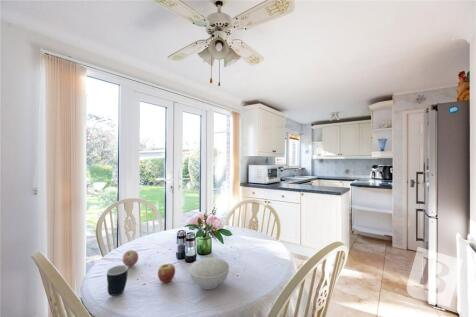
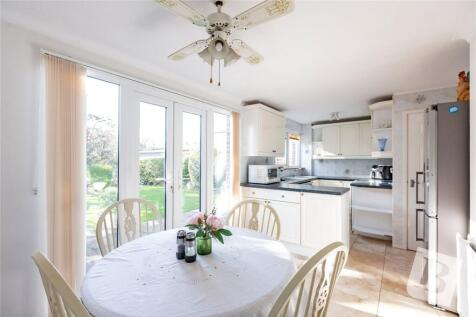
- bowl (209, 273)
- apple (130, 258)
- mug (115, 283)
- fruit (166, 272)
